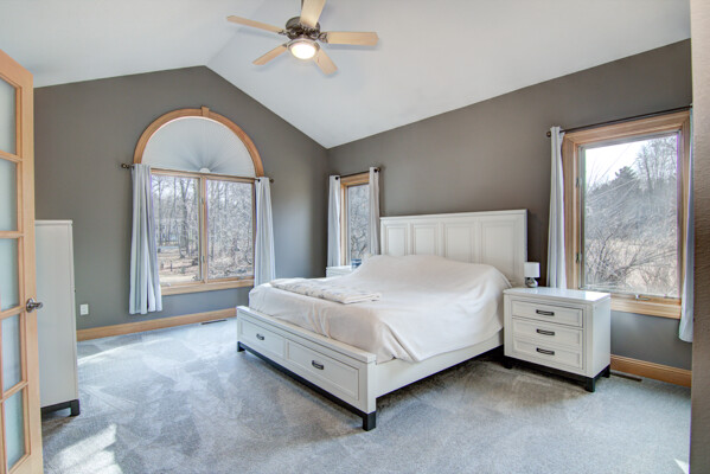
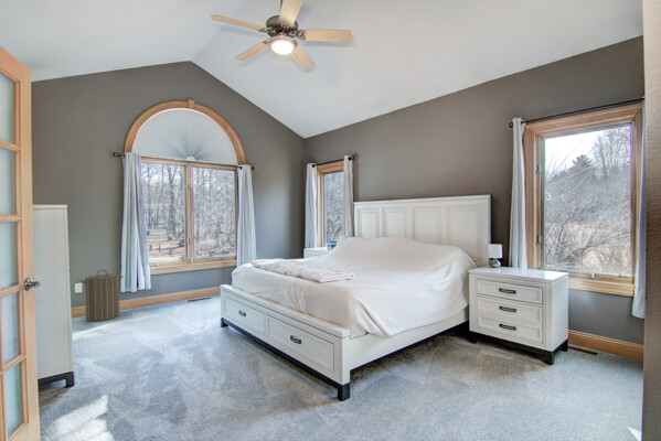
+ laundry hamper (103, 293)
